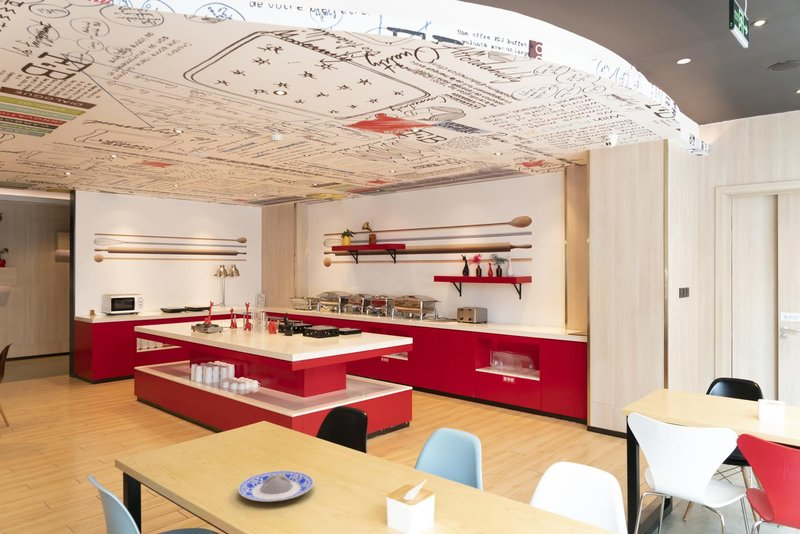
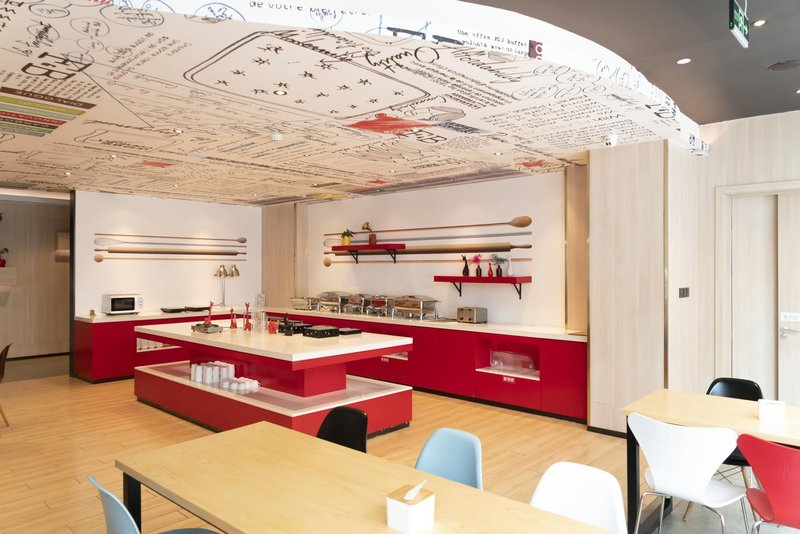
- plate (276, 484)
